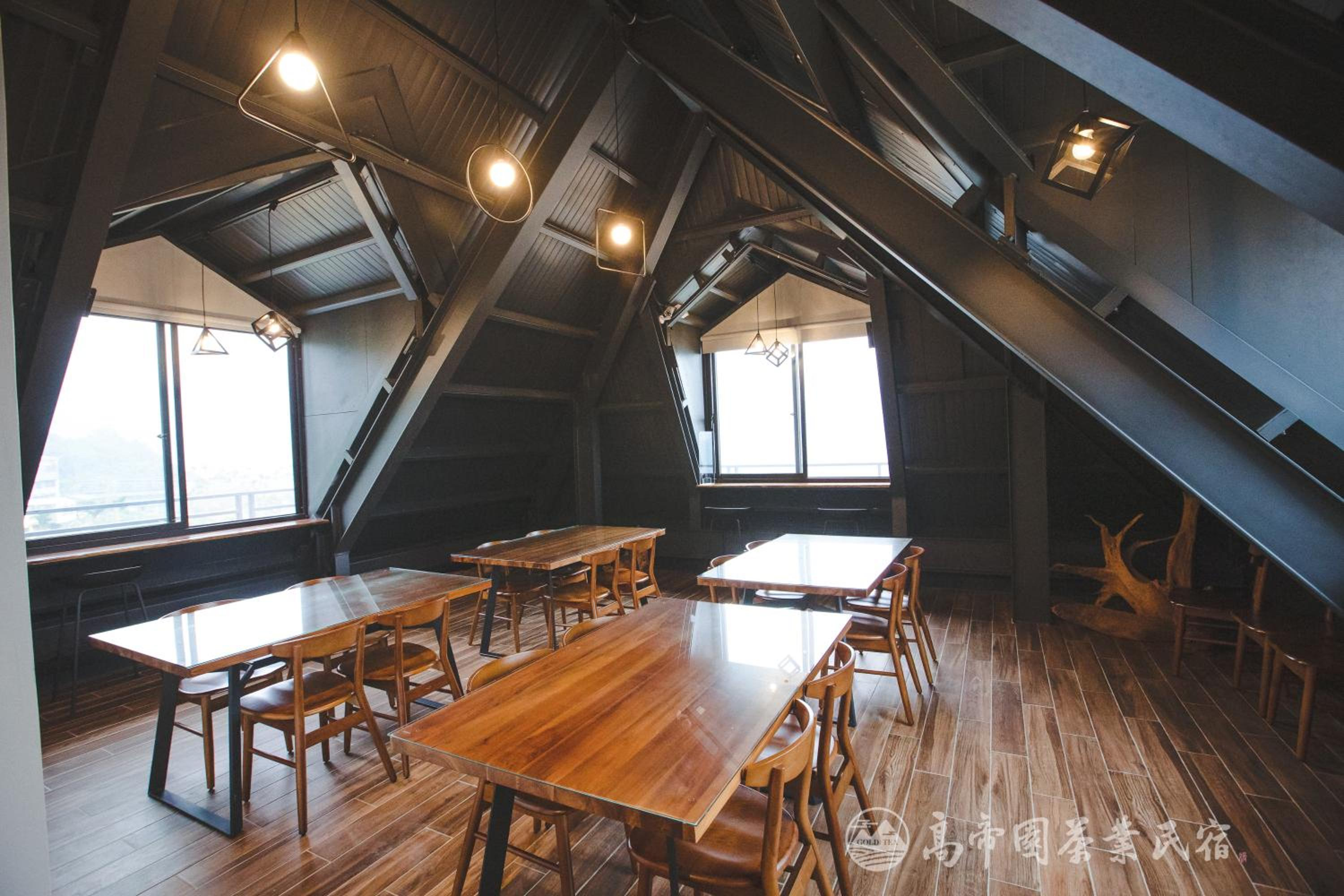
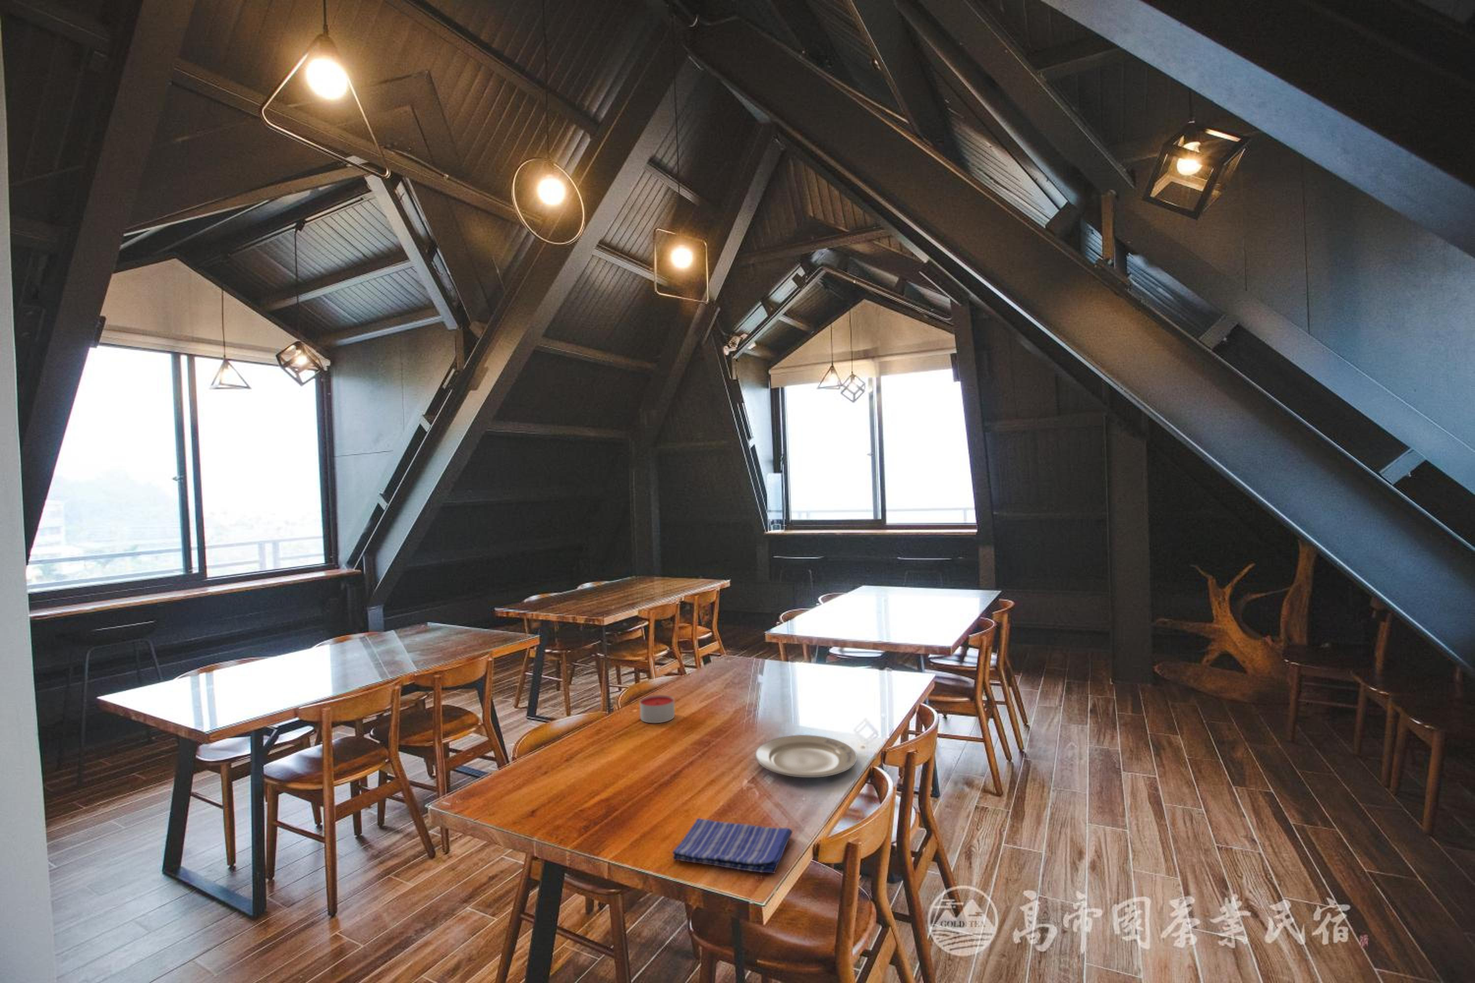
+ candle (657, 709)
+ dish towel (734, 841)
+ chinaware (806, 758)
